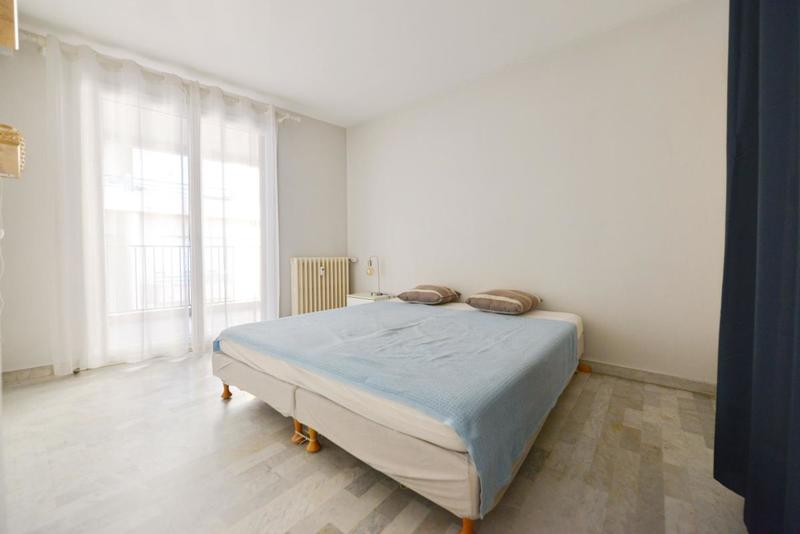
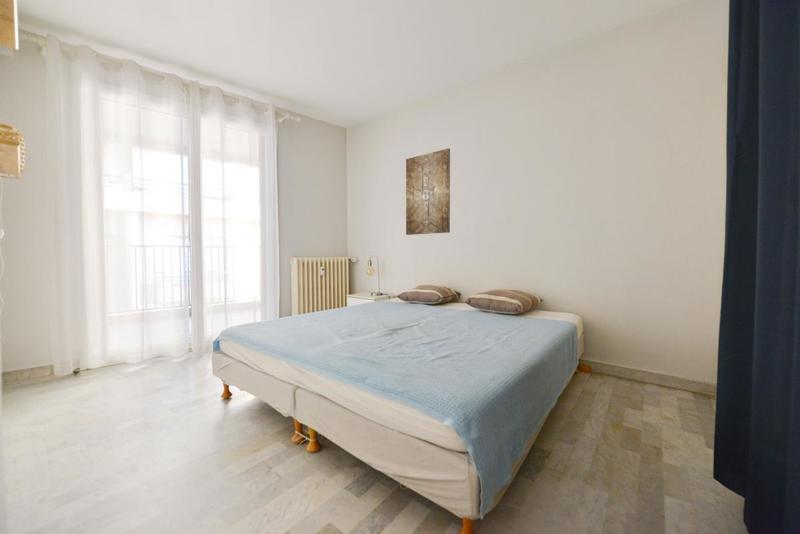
+ wall art (427, 194)
